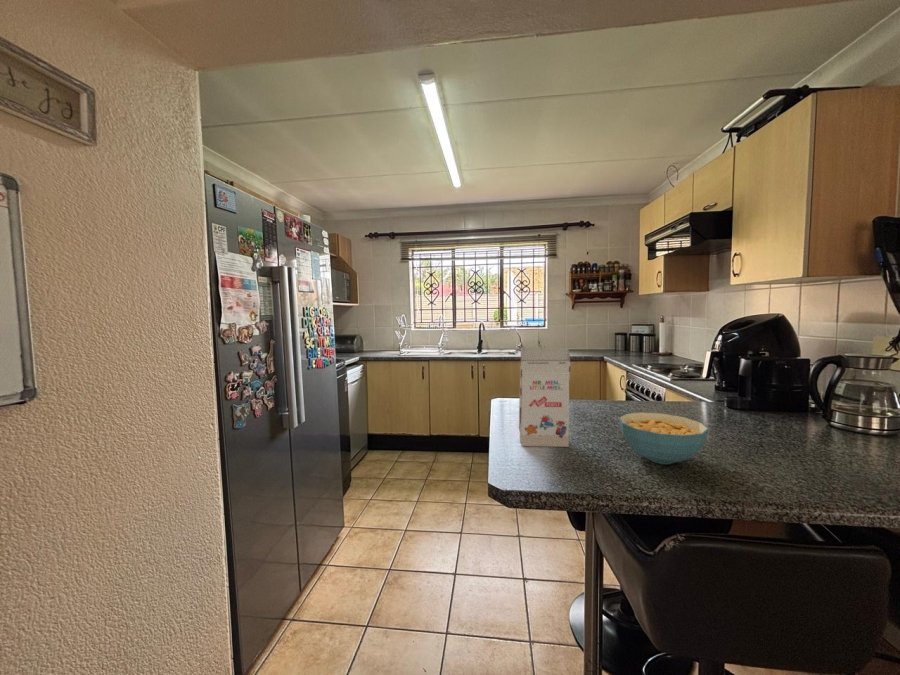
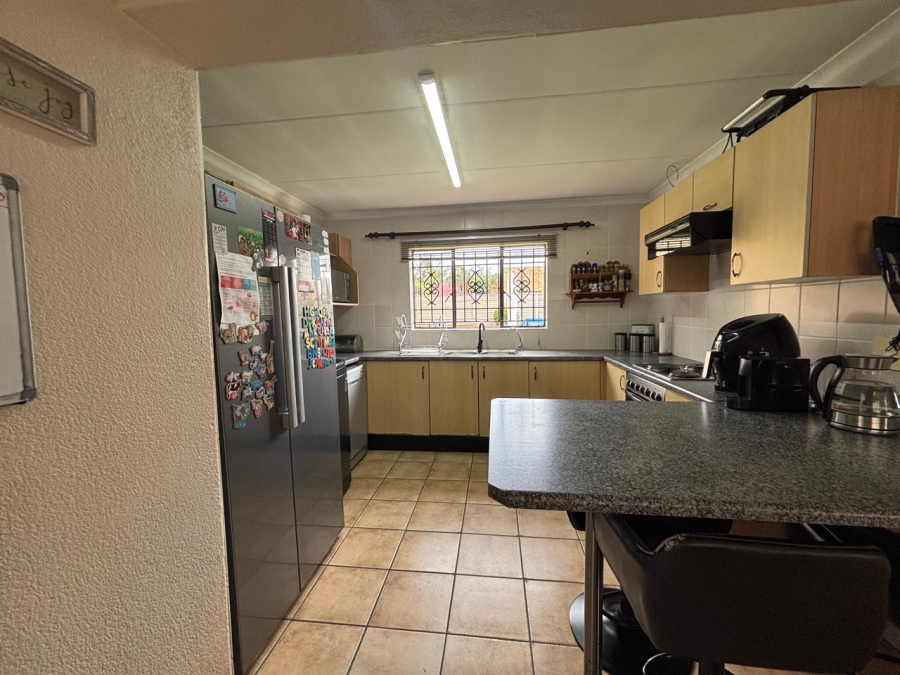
- cereal bowl (660, 441)
- gift box (543, 395)
